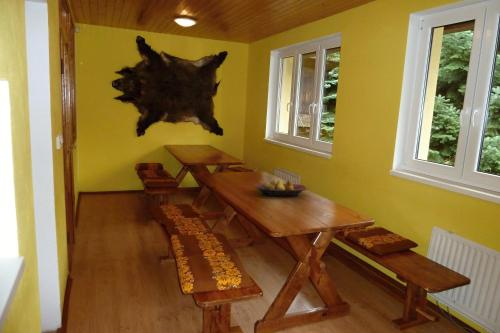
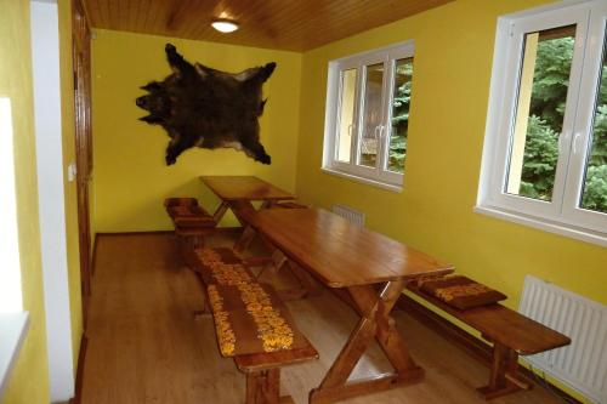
- fruit bowl (280, 187)
